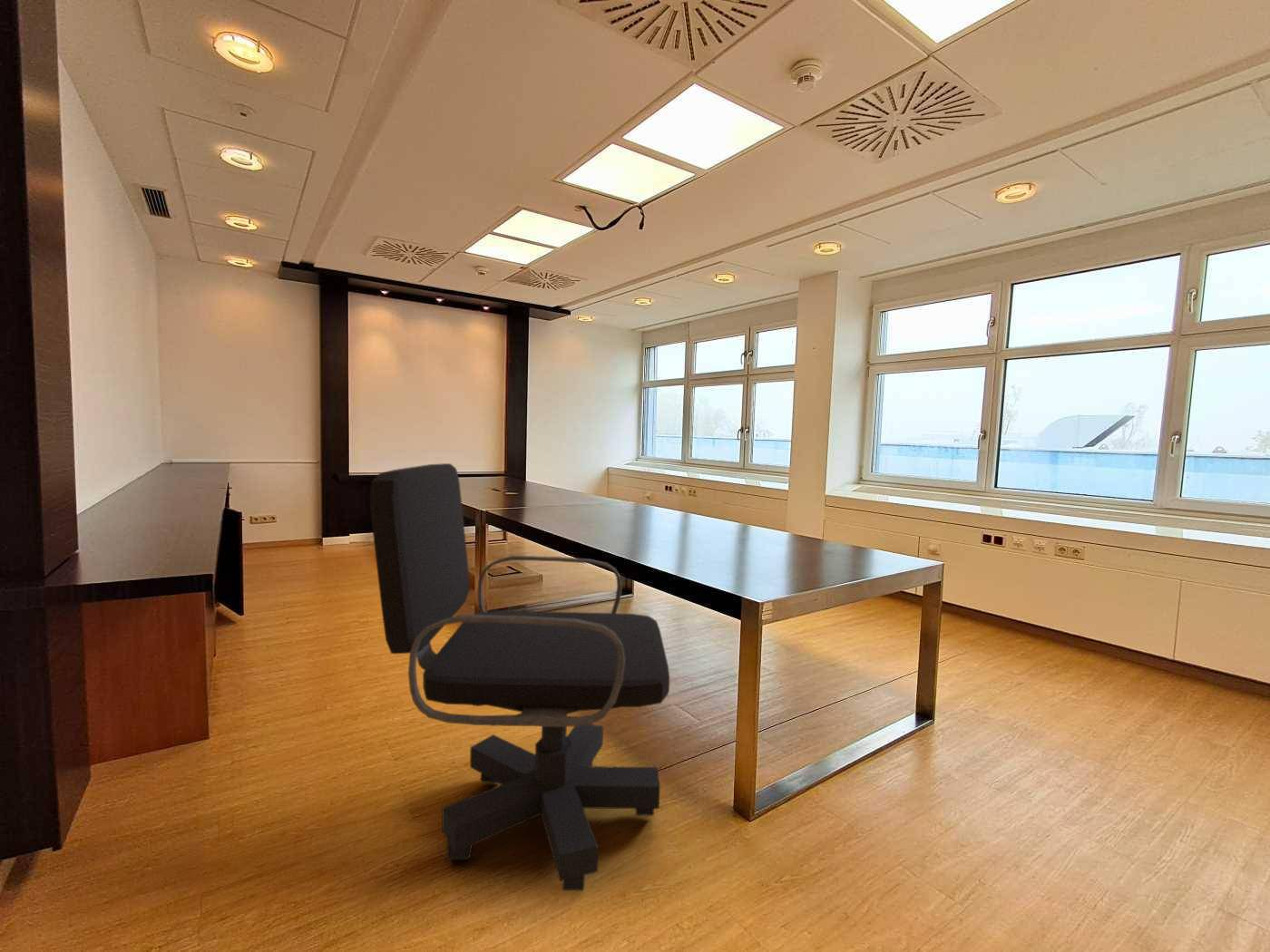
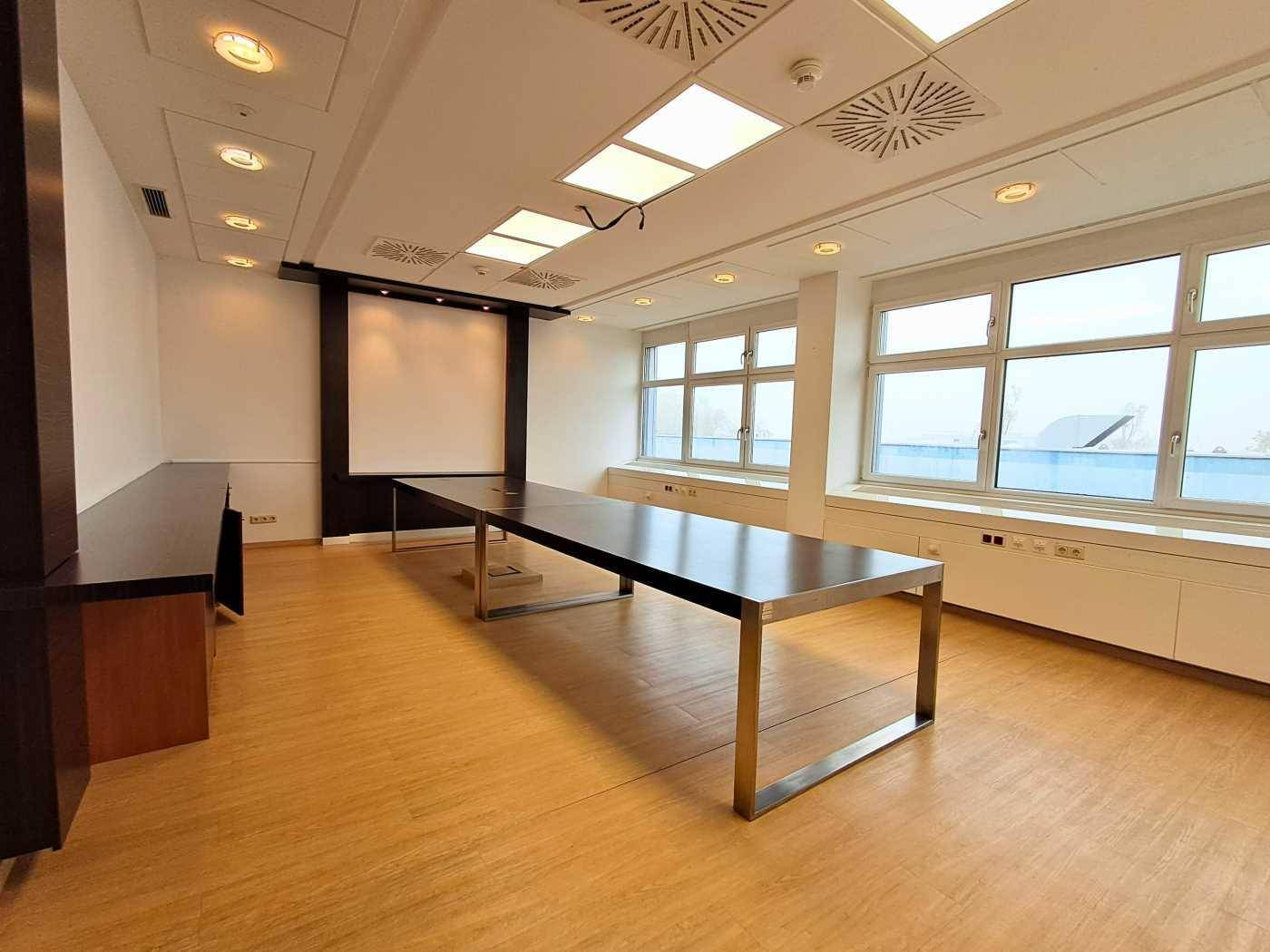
- office chair (536, 647)
